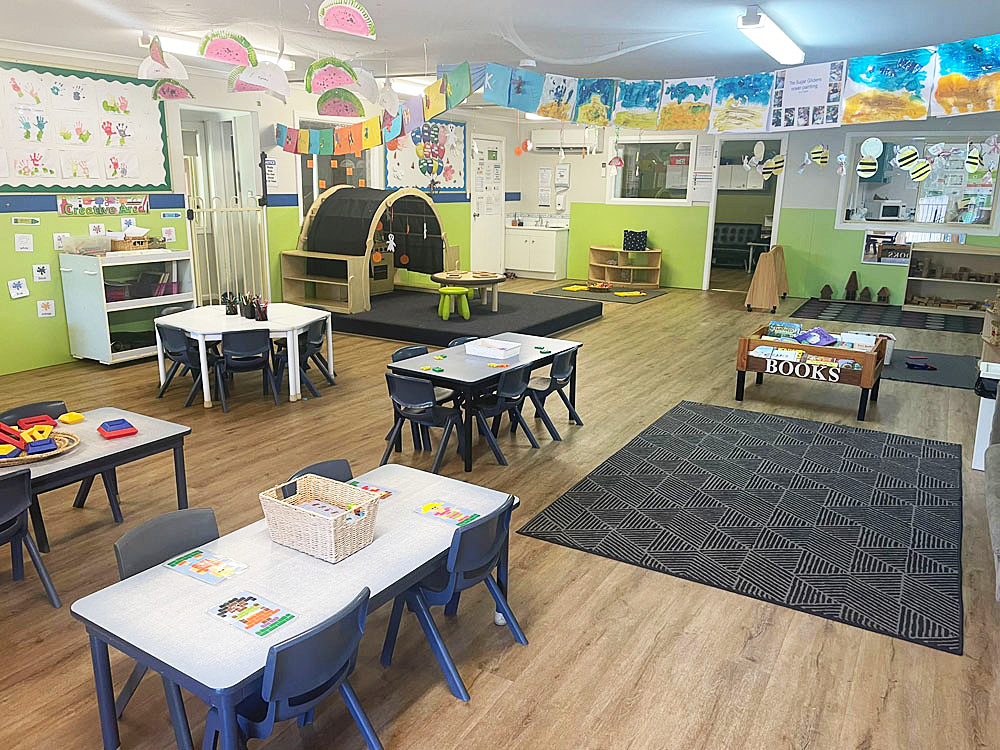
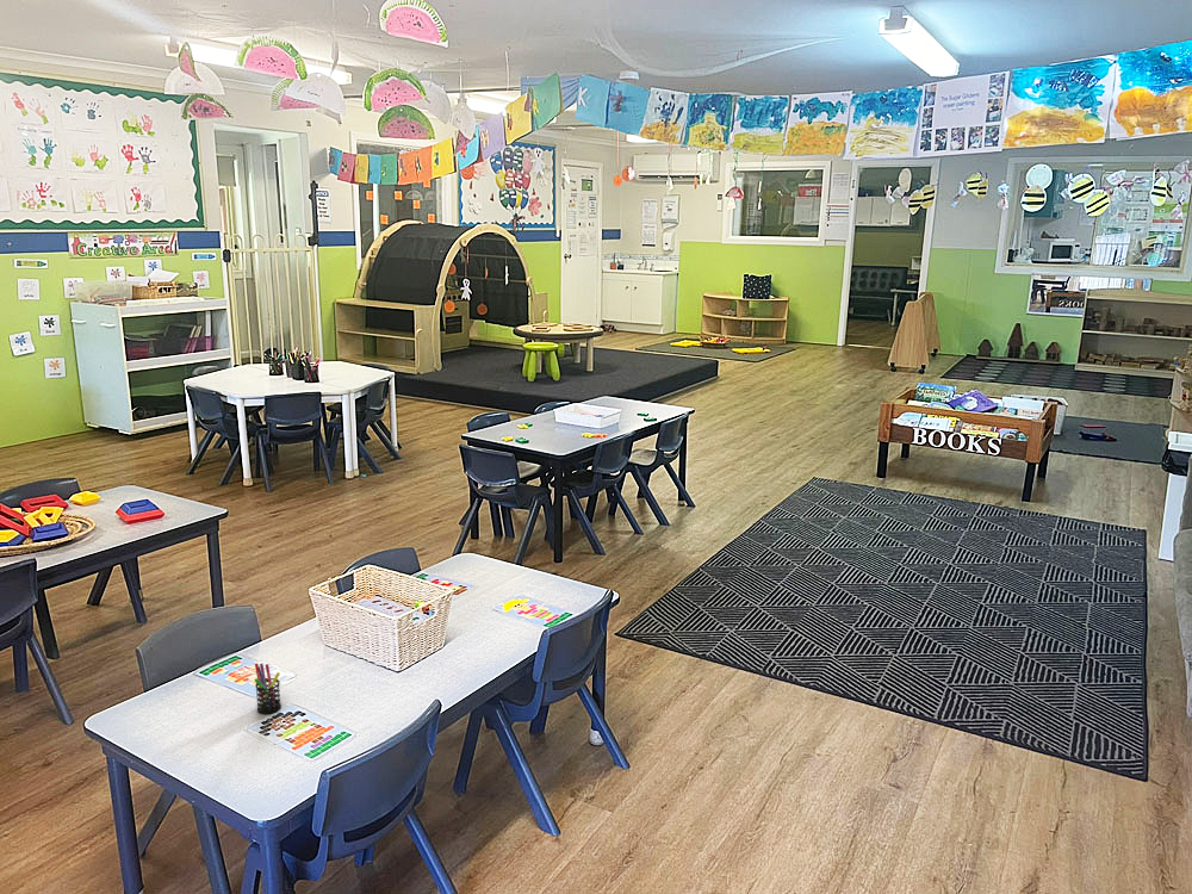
+ pen holder (265, 687)
